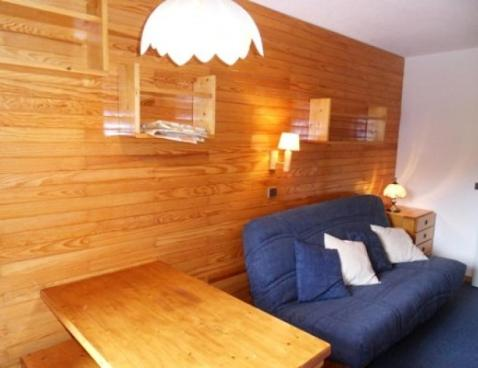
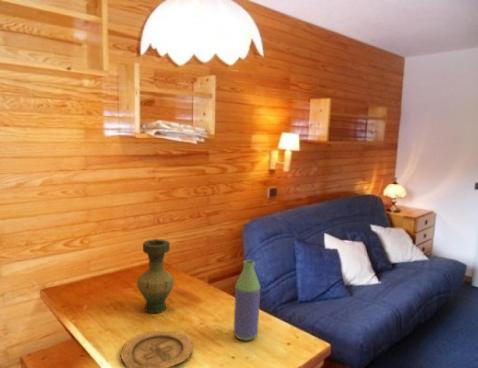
+ vase (155, 276)
+ bottle (247, 299)
+ plate (157, 349)
